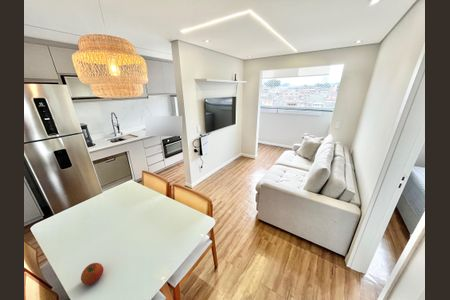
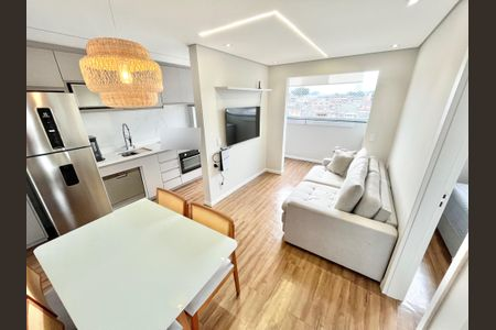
- fruit (92, 272)
